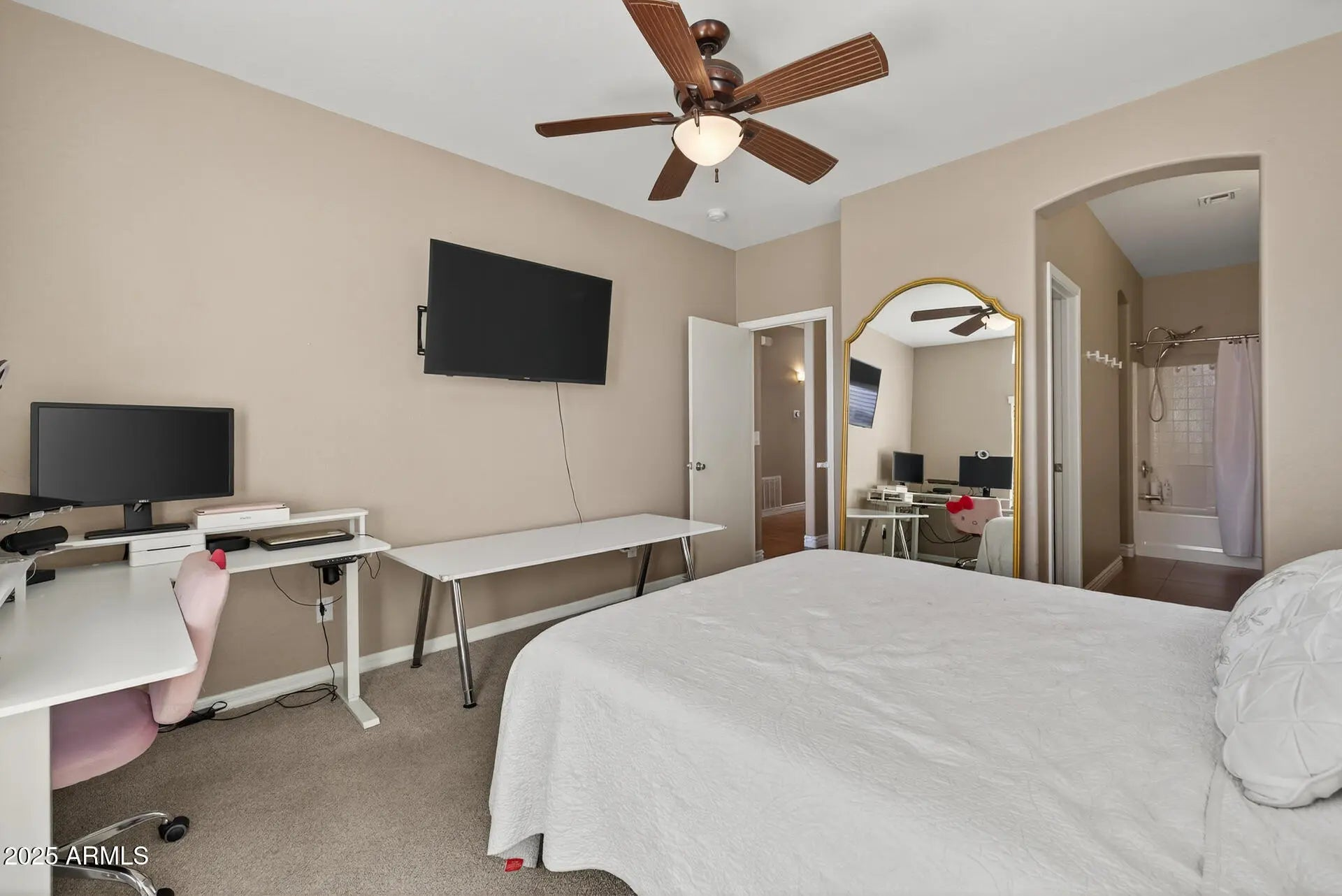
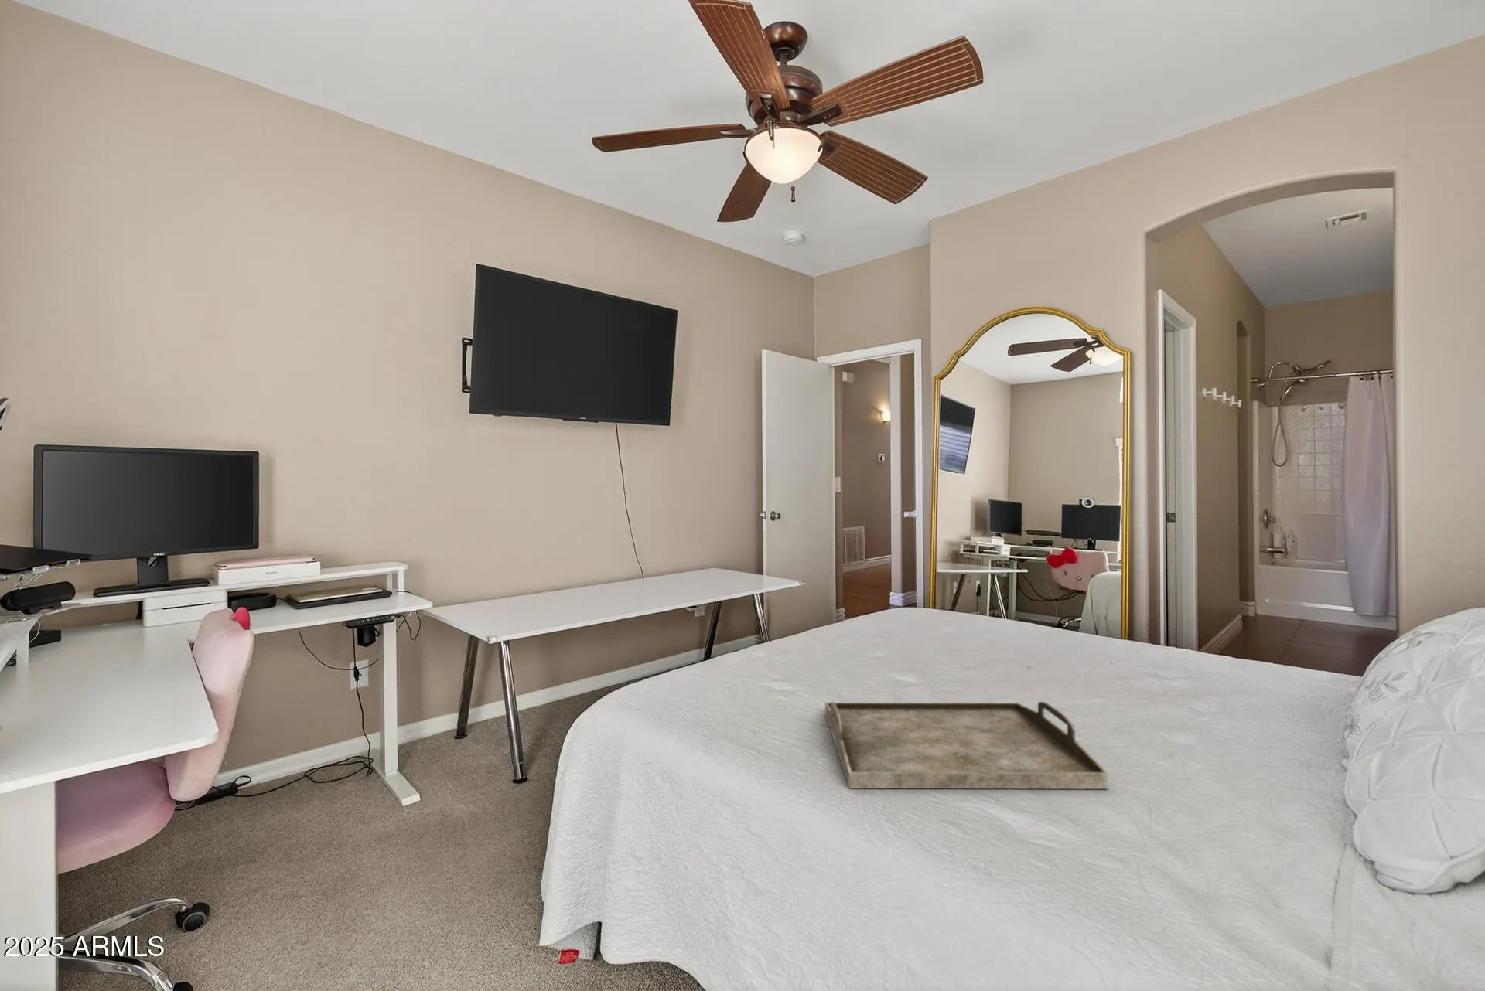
+ serving tray (945, 728)
